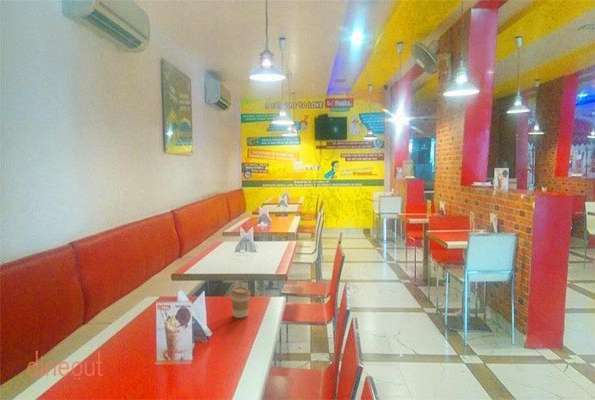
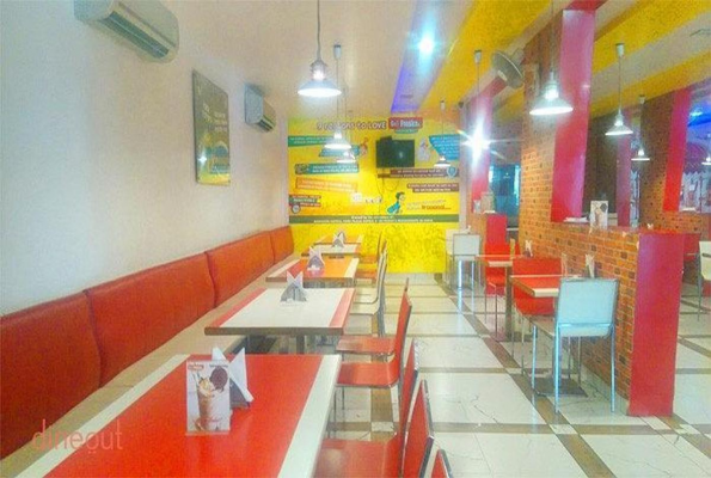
- coffee cup (240, 302)
